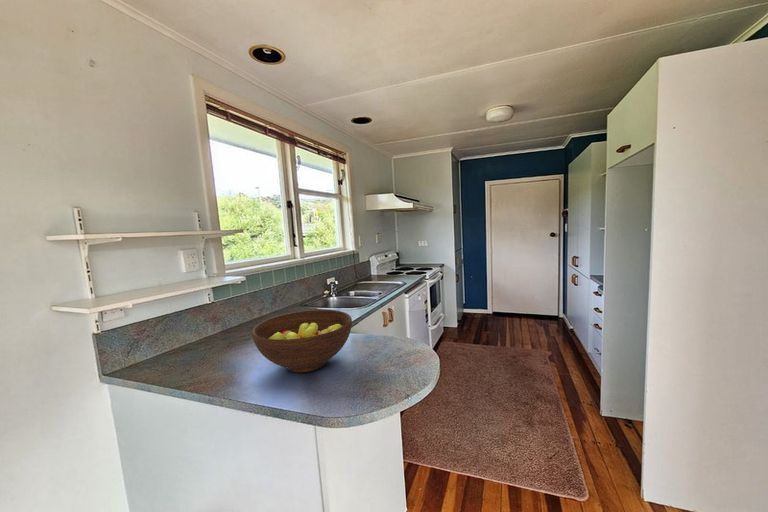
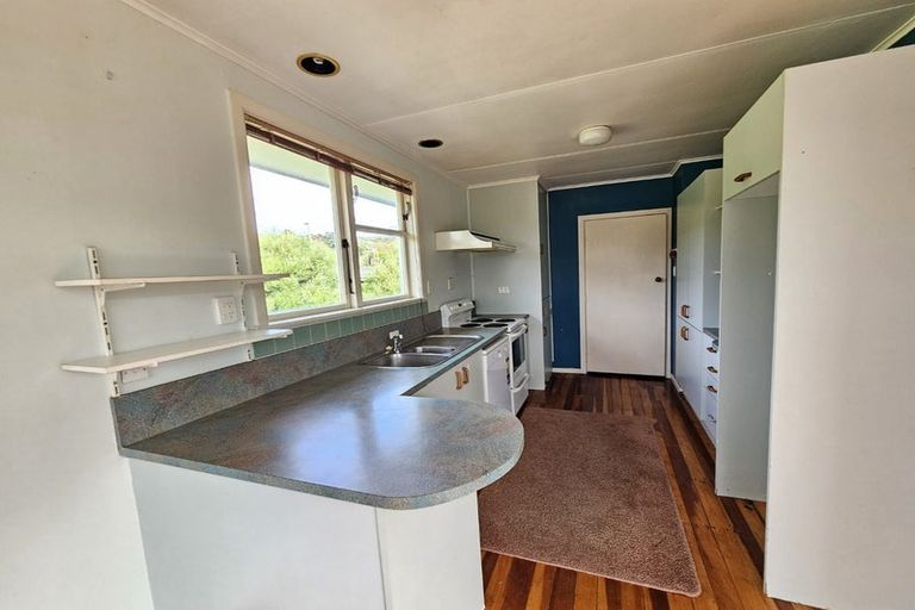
- fruit bowl (305, 343)
